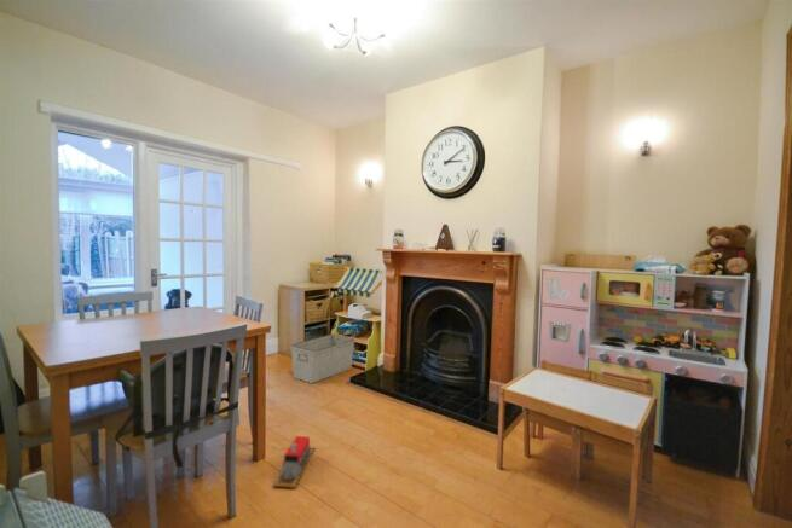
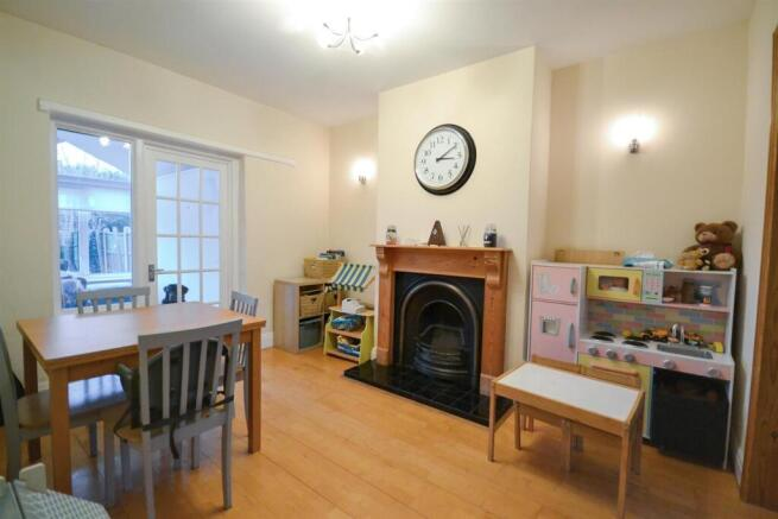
- toy train (295, 453)
- storage bin (323, 356)
